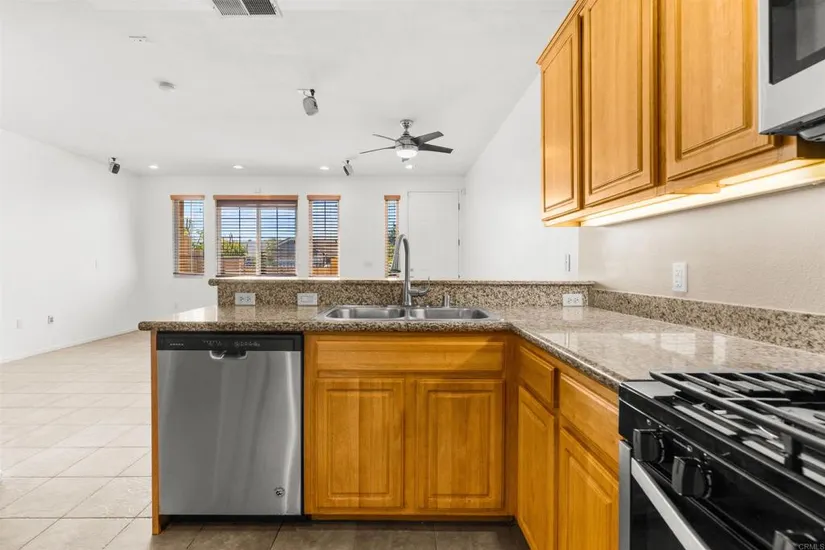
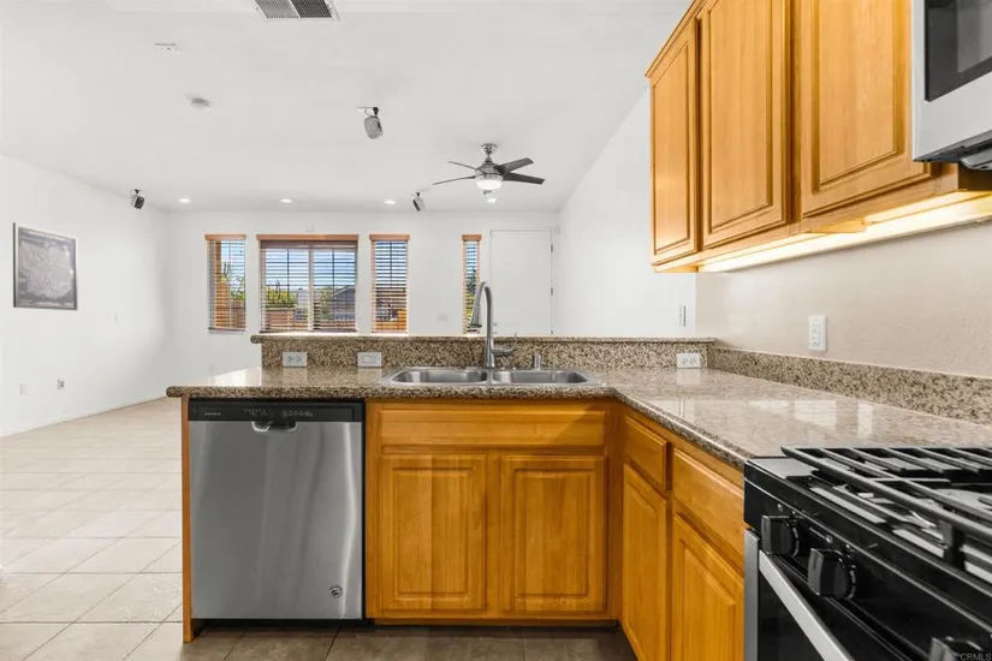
+ wall art (47, 269)
